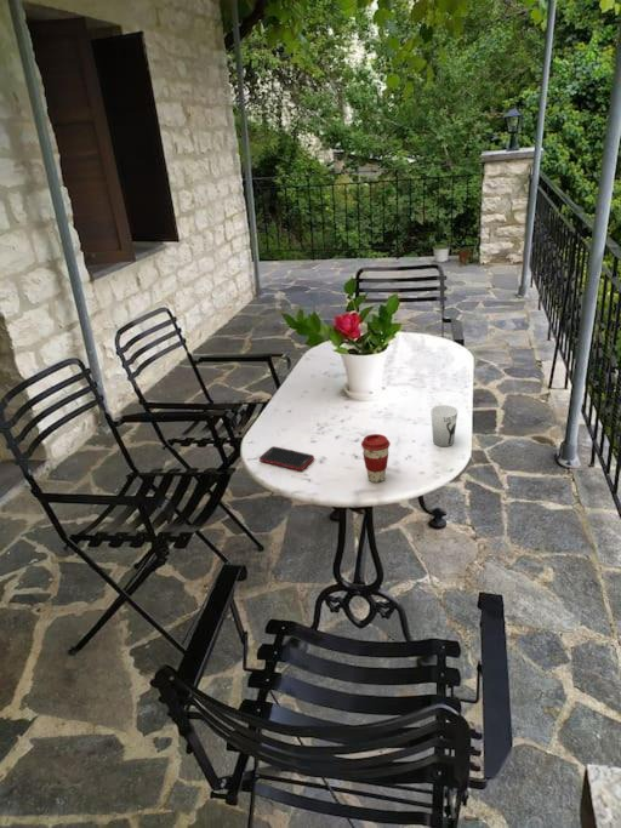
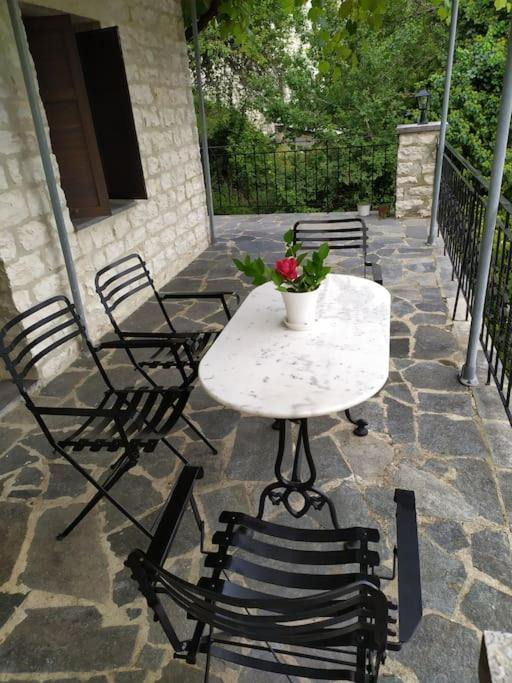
- cell phone (286, 458)
- cup (443, 426)
- coffee cup (376, 458)
